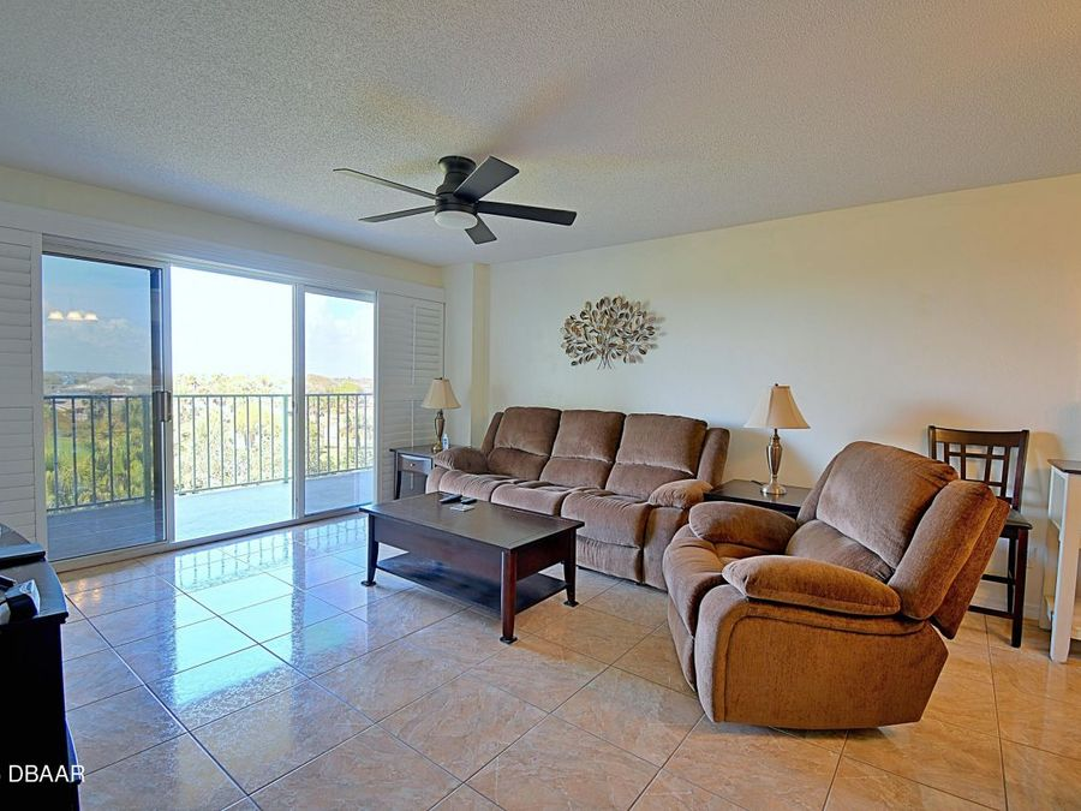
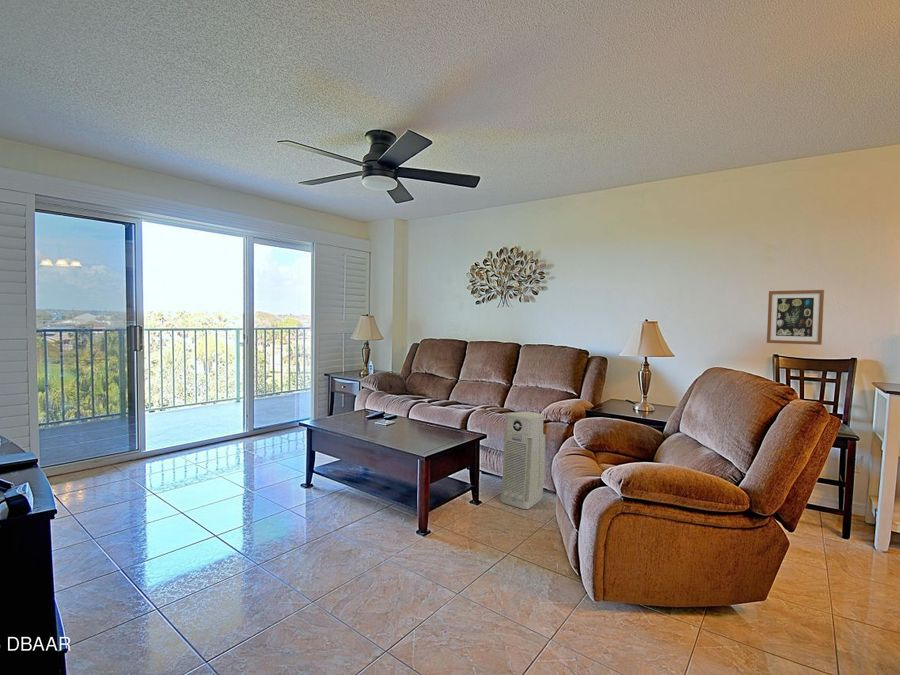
+ air purifier (525, 456)
+ wall art (794, 317)
